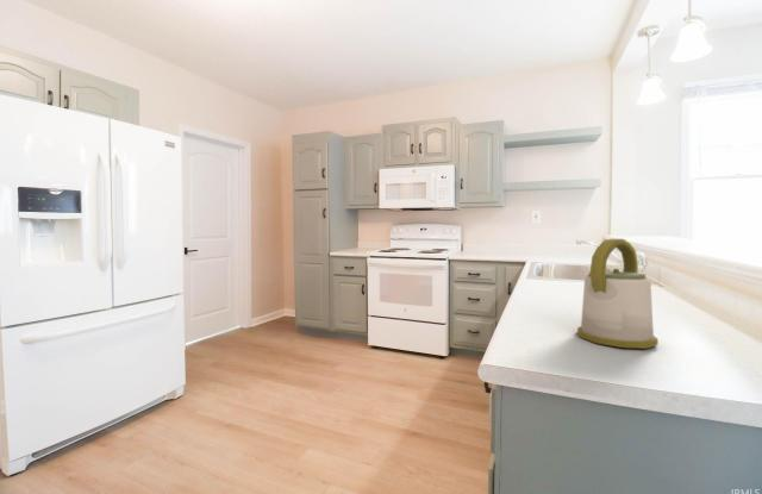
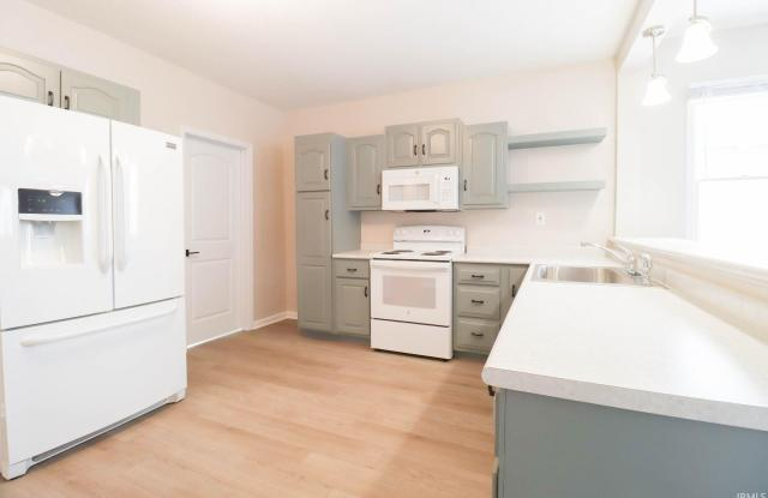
- kettle (619, 288)
